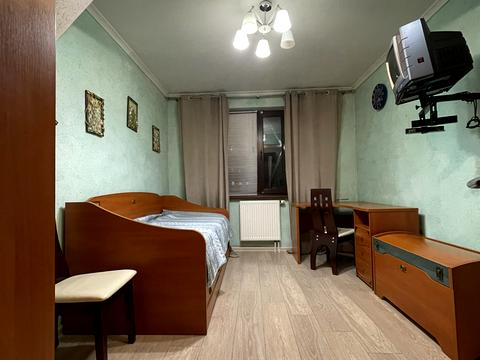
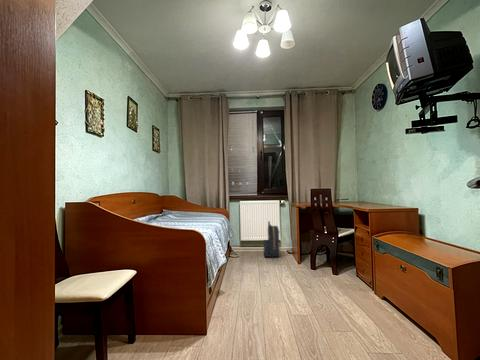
+ backpack (274, 239)
